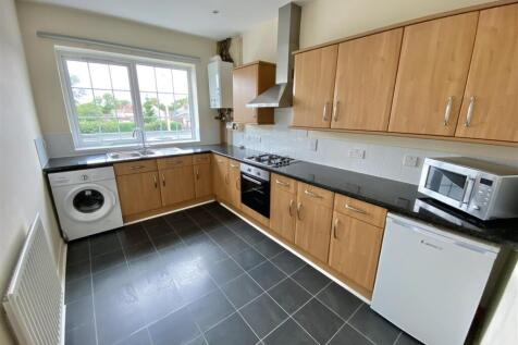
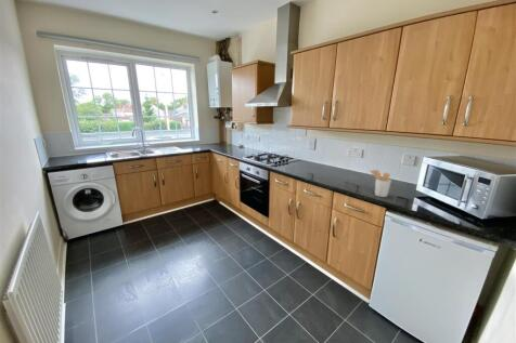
+ utensil holder (379, 182)
